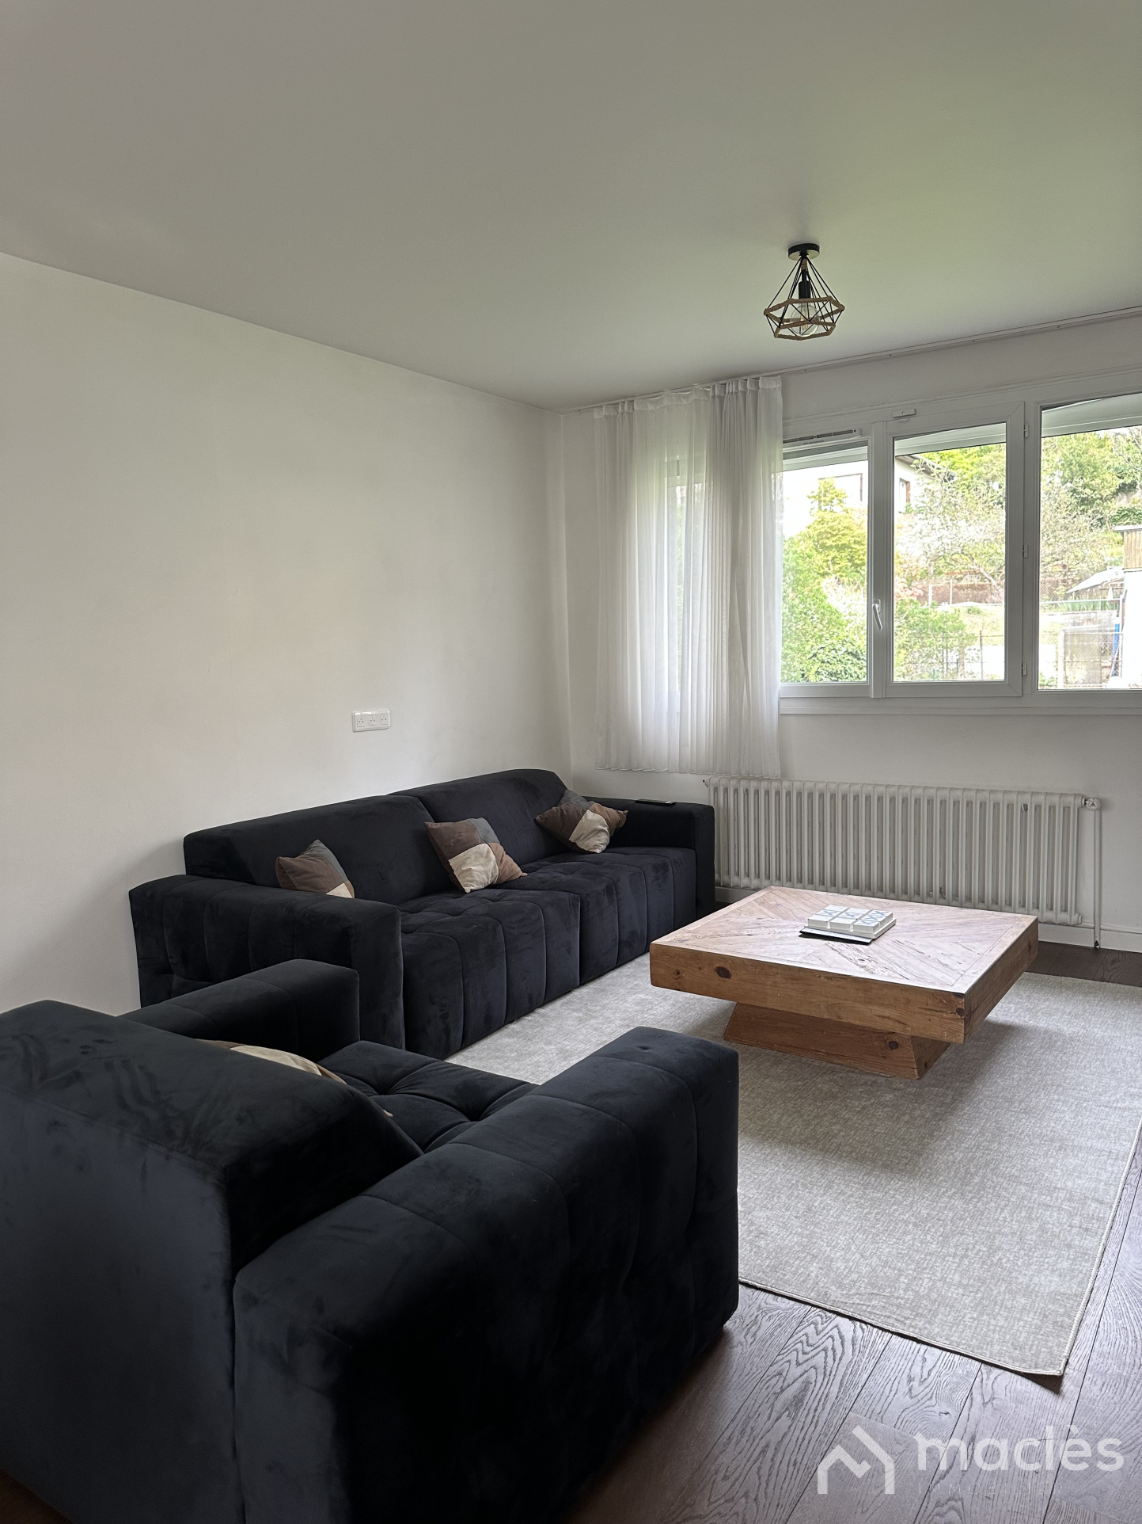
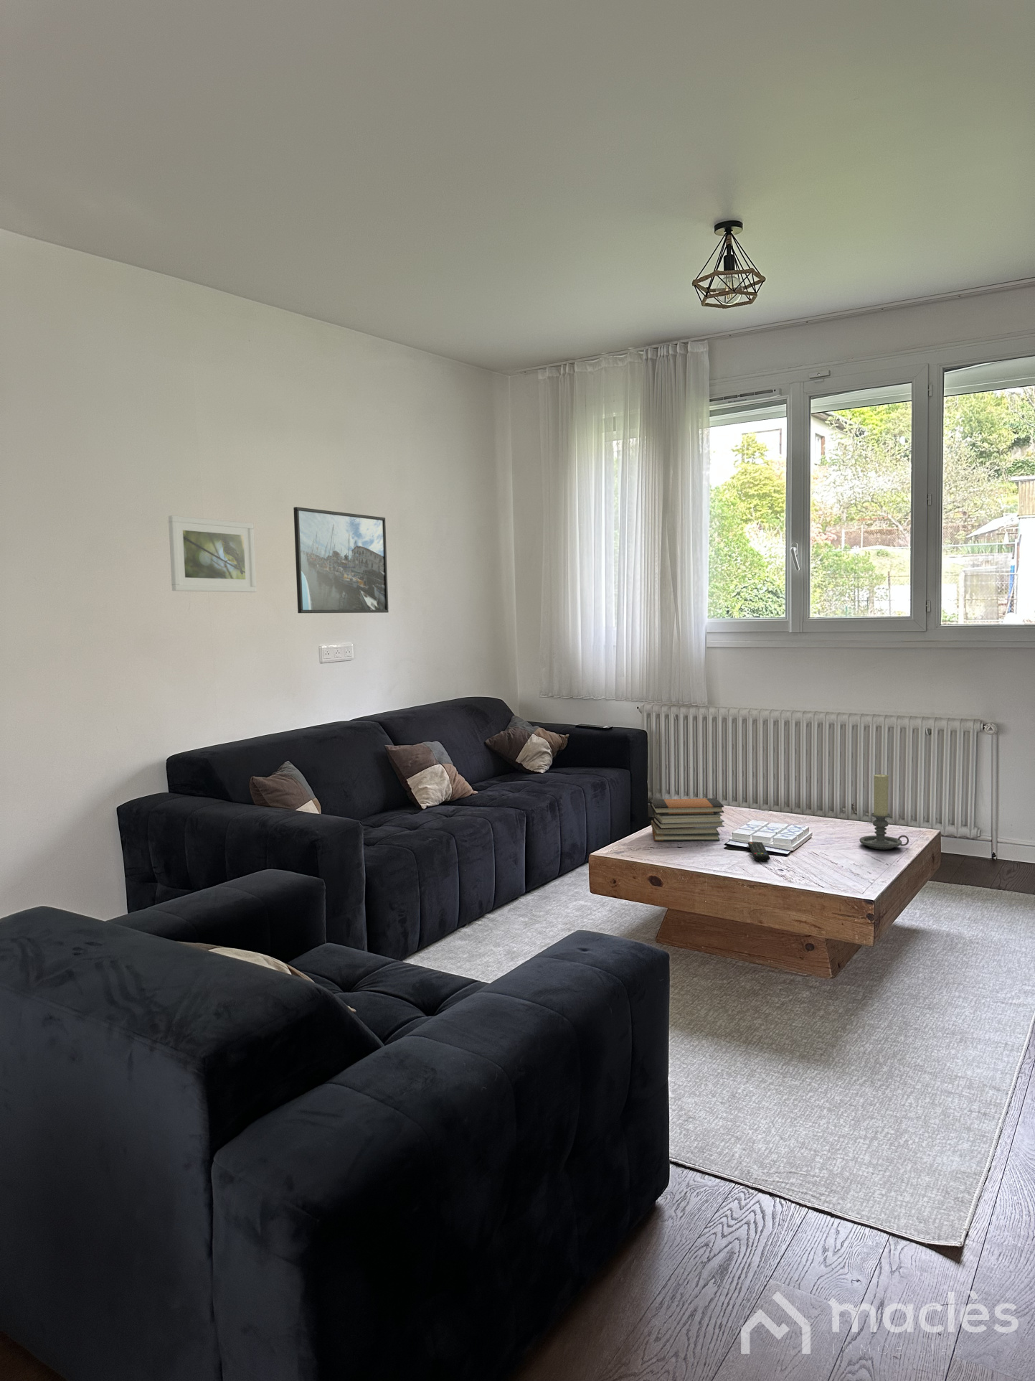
+ candle holder (884, 810)
+ remote control (758, 850)
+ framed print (214, 556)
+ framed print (344, 563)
+ book stack (686, 819)
